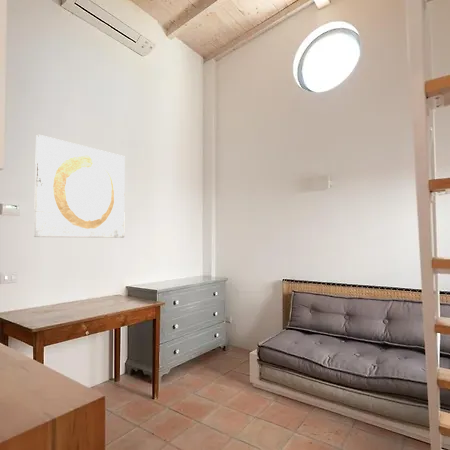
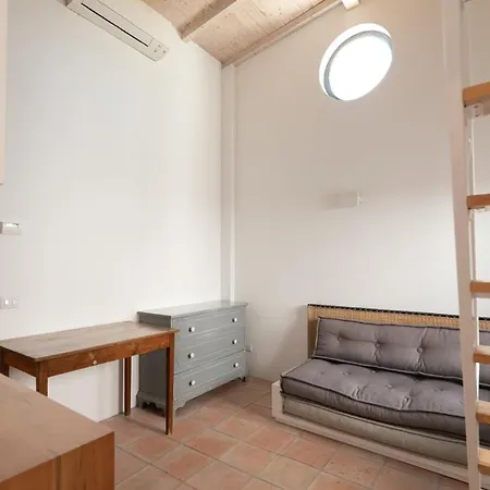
- wall art (84, 191)
